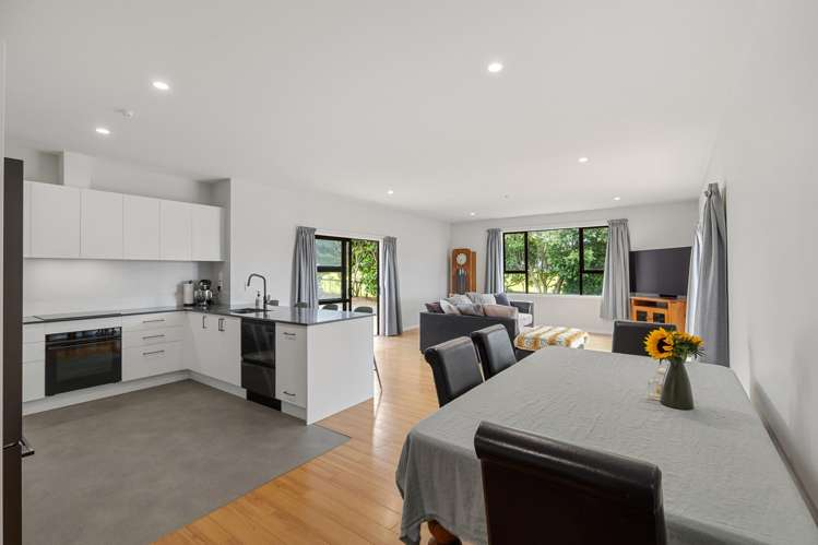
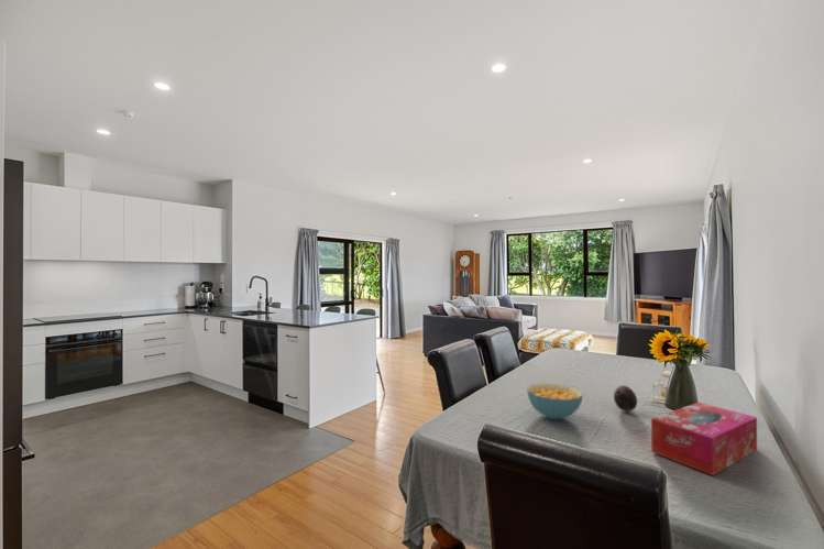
+ decorative egg (625, 398)
+ cereal bowl (553, 404)
+ tissue box (704, 433)
